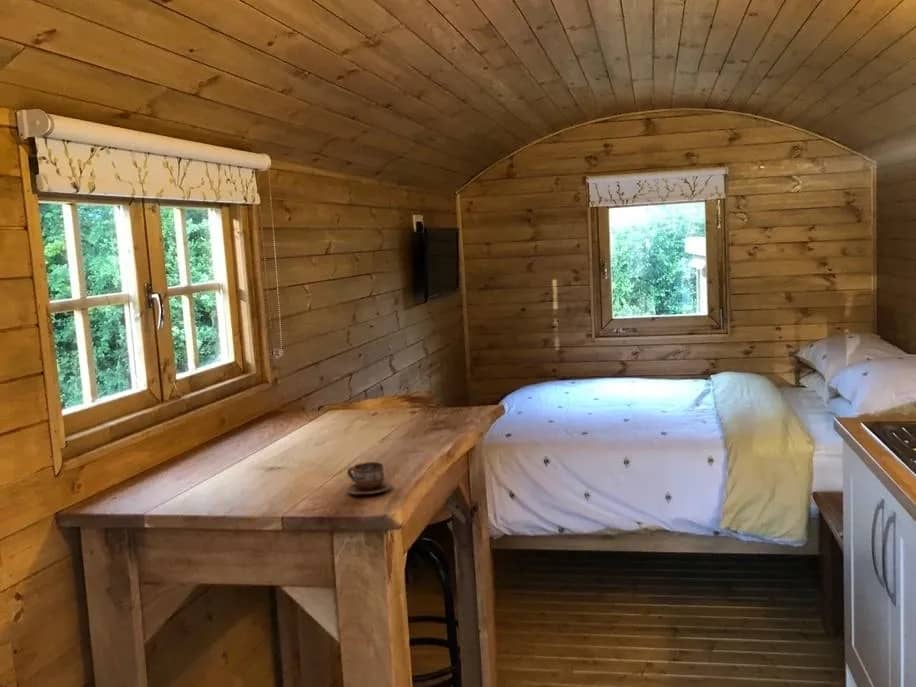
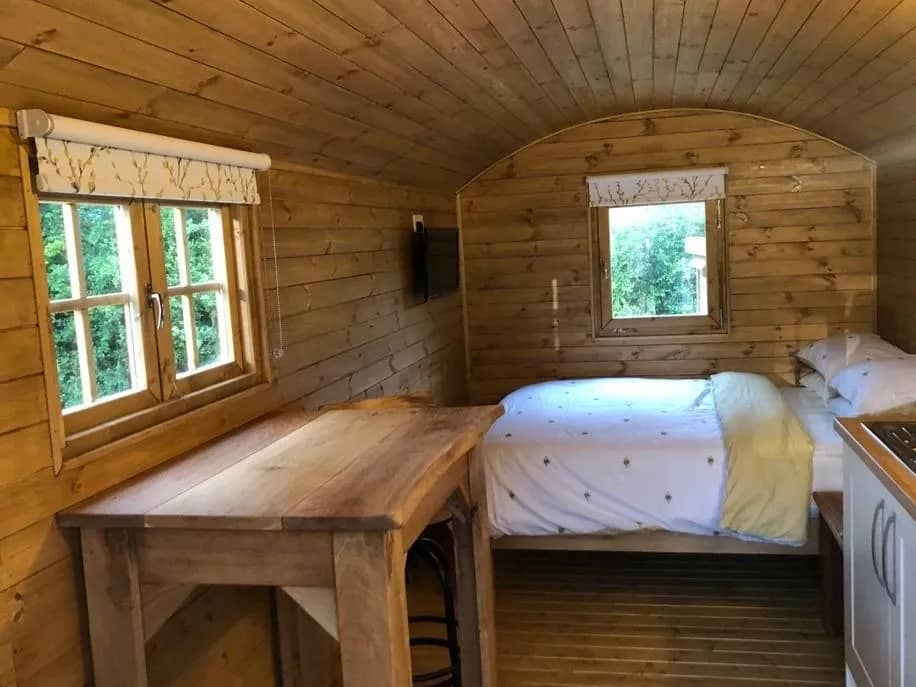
- cup (367, 477)
